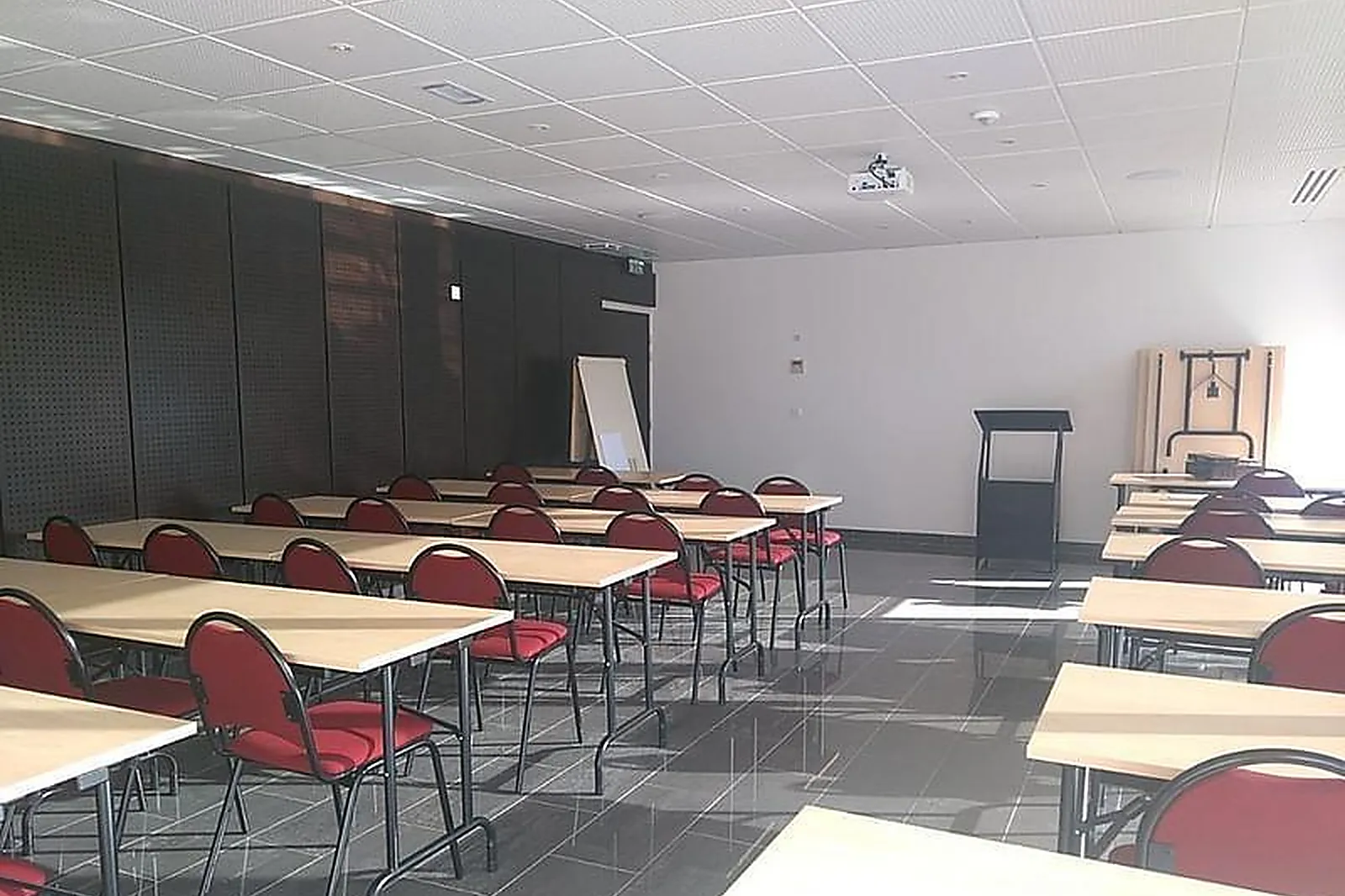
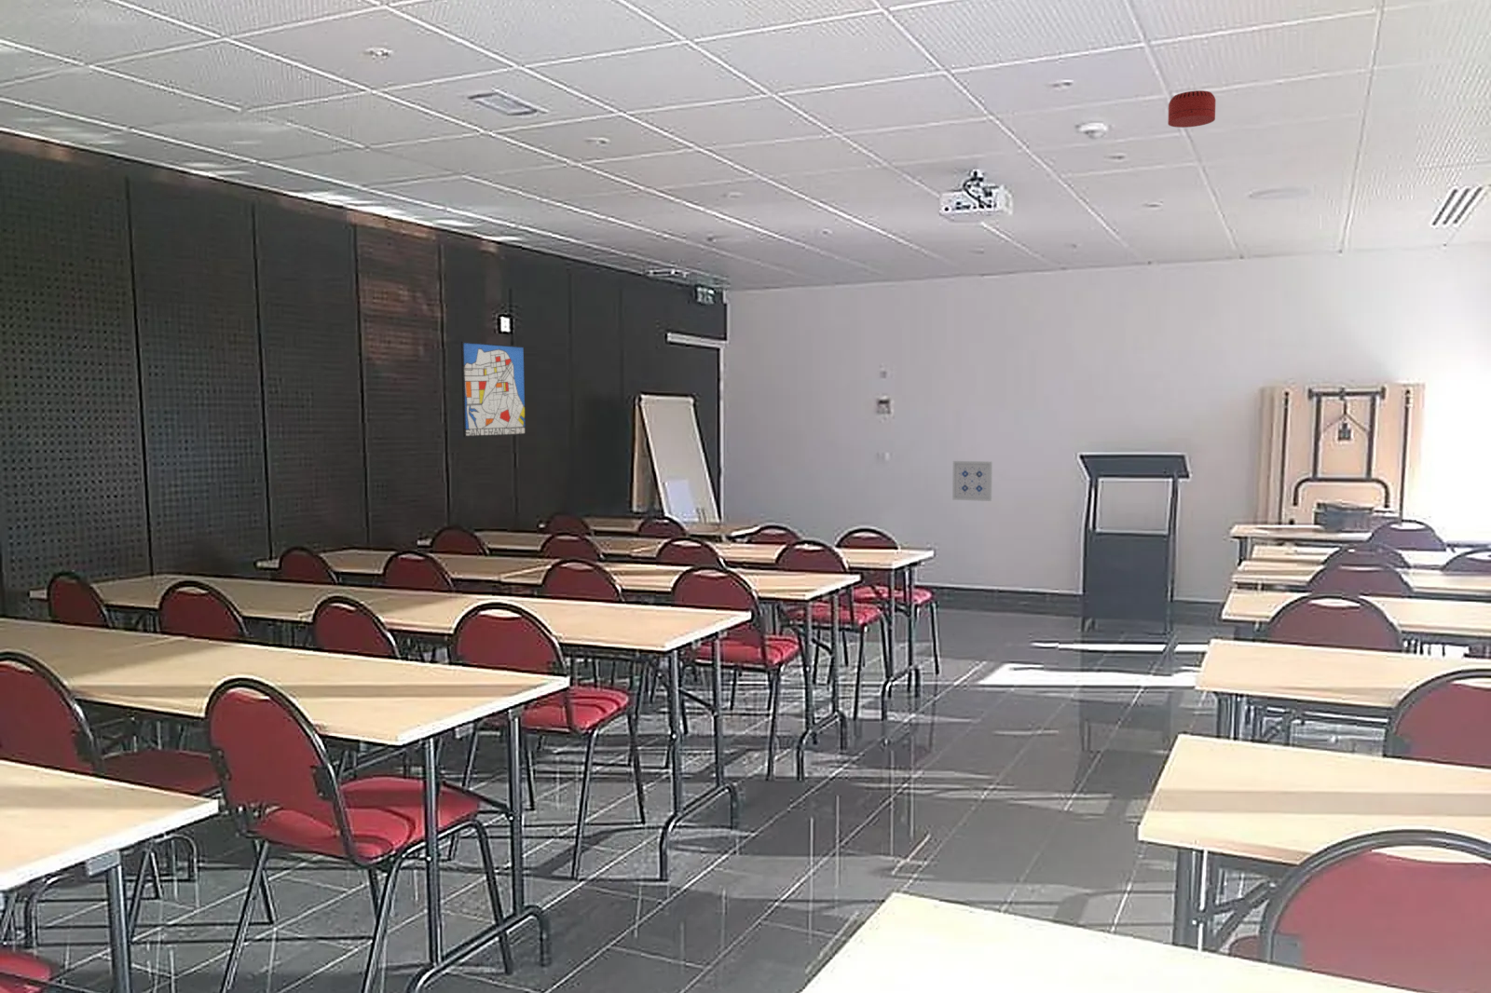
+ smoke detector (1191, 109)
+ wall art (972, 481)
+ wall art (494, 389)
